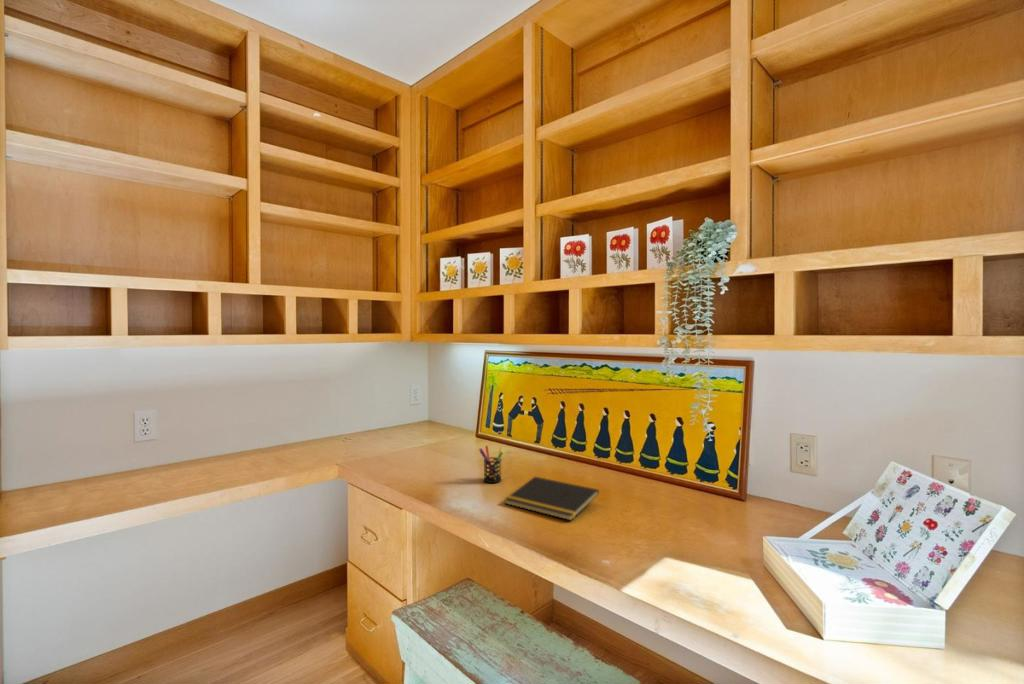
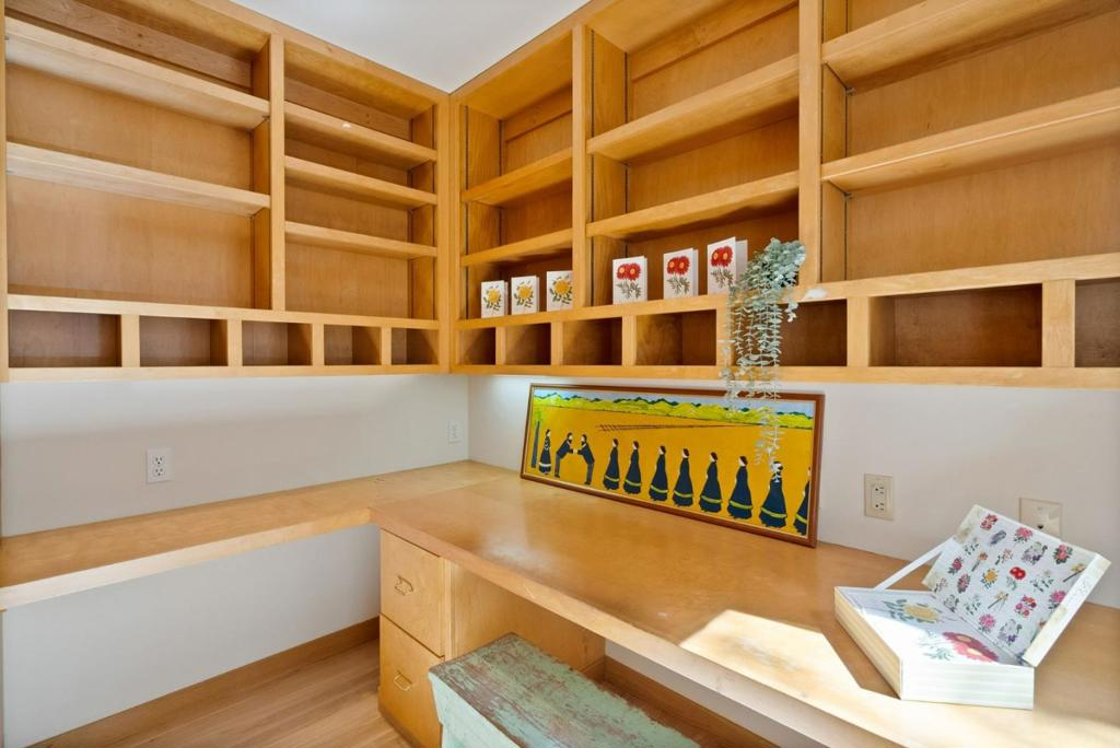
- notepad (551, 496)
- pen holder (493, 462)
